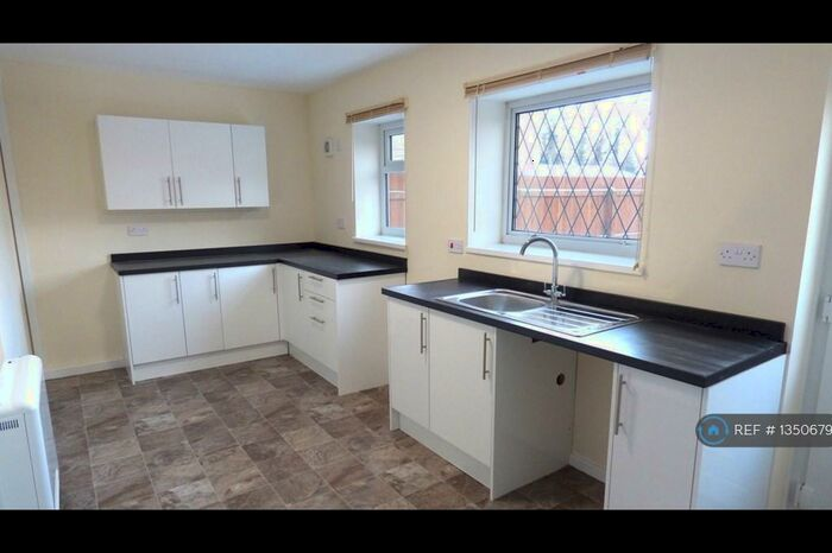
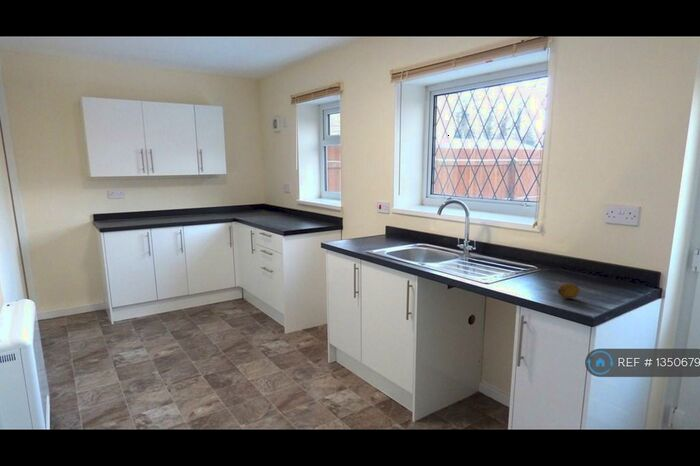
+ fruit (569, 290)
